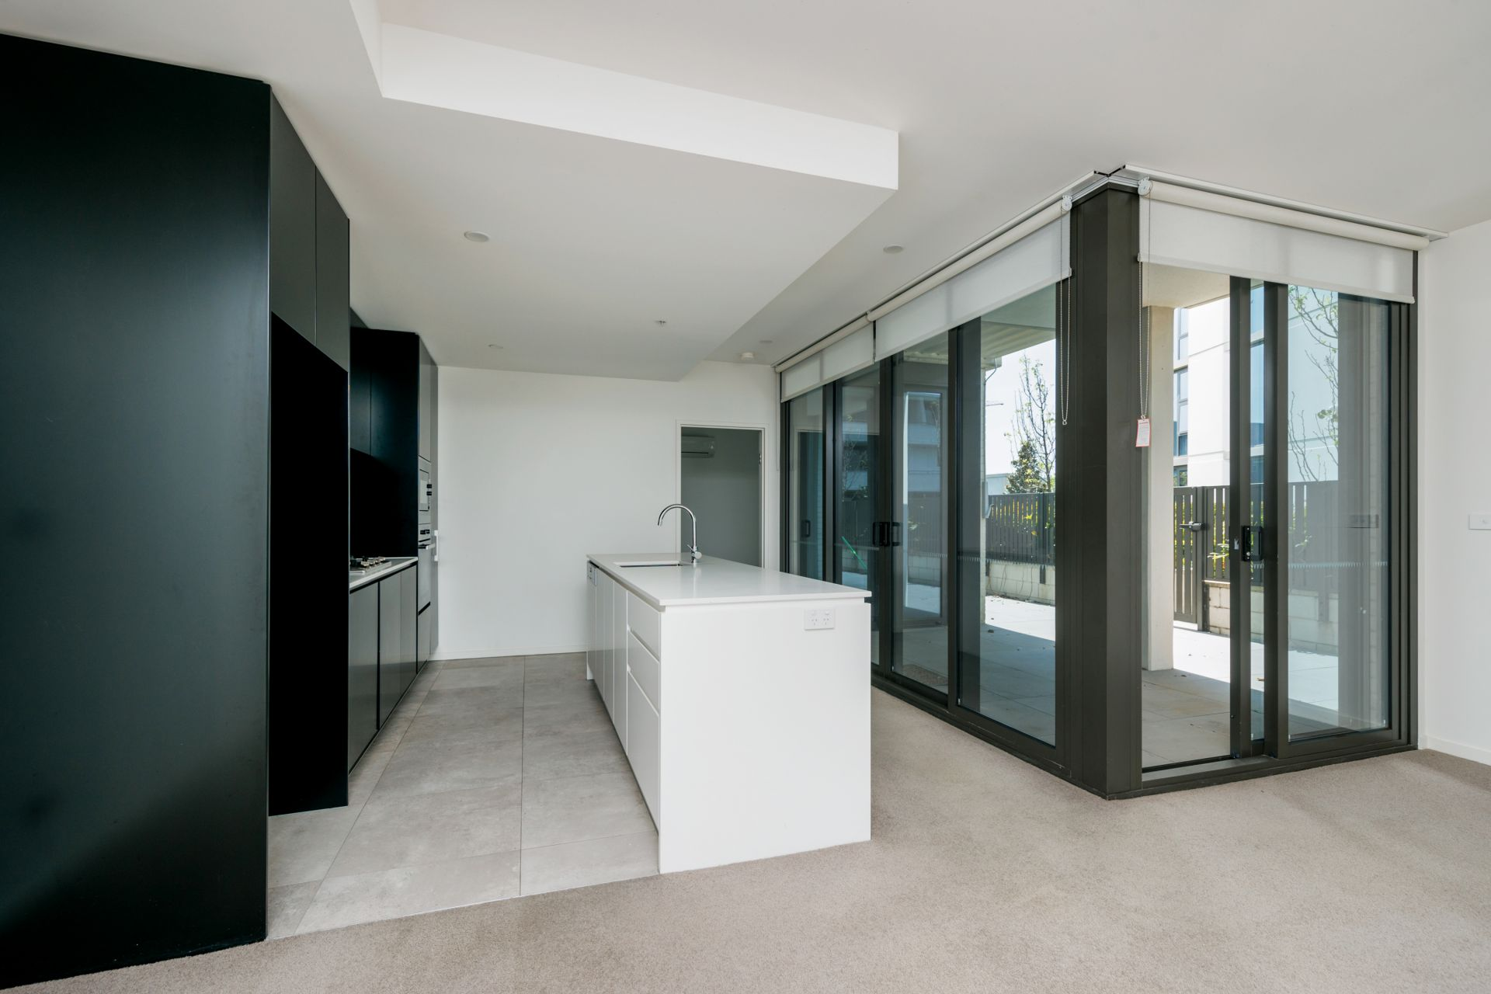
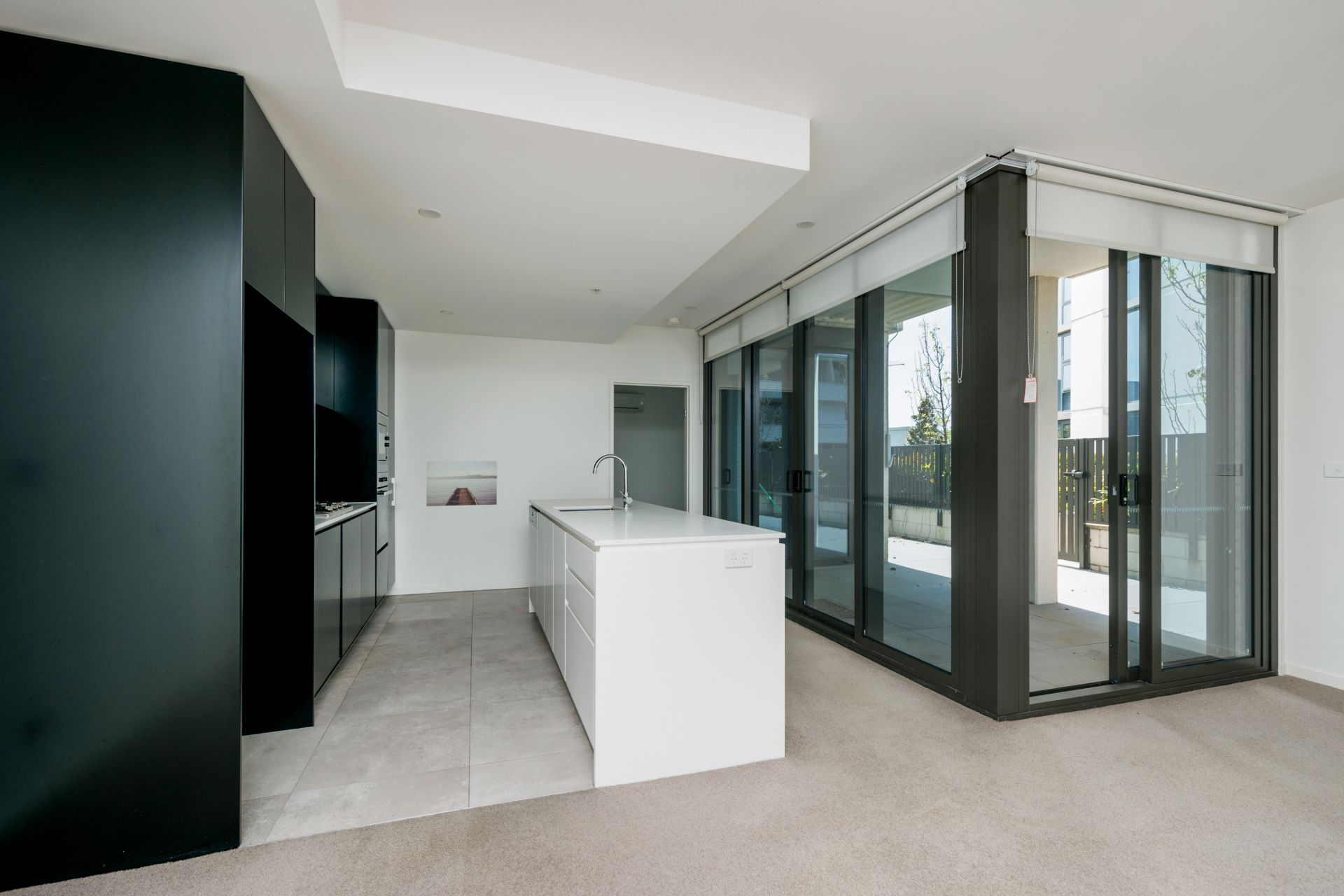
+ wall art (462, 483)
